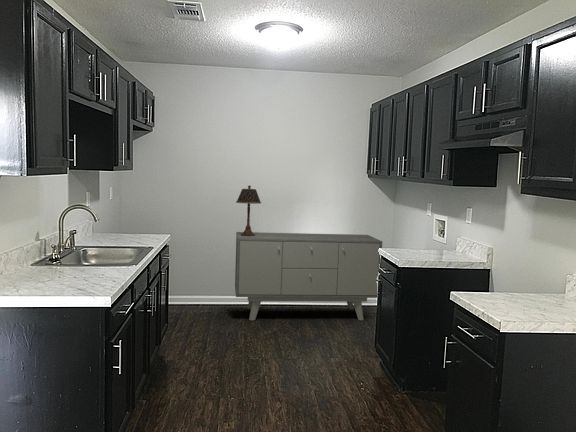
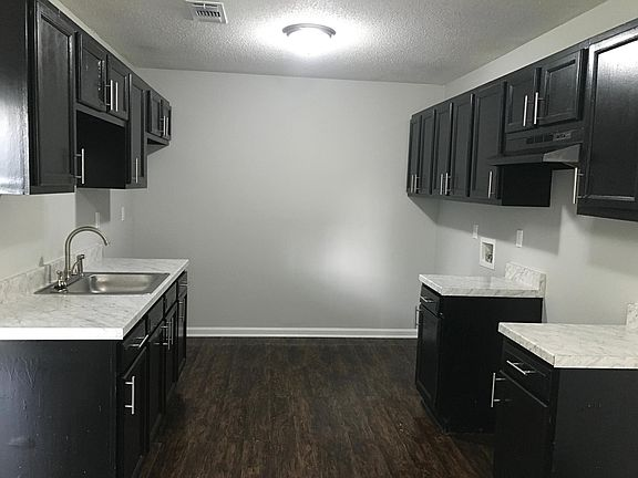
- sideboard (305, 275)
- table lamp (248, 210)
